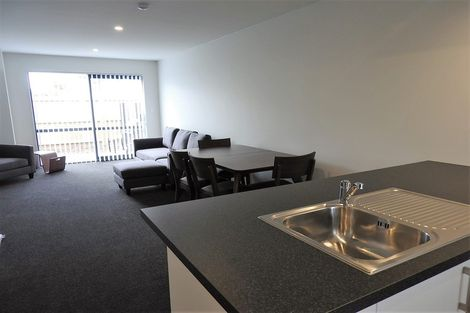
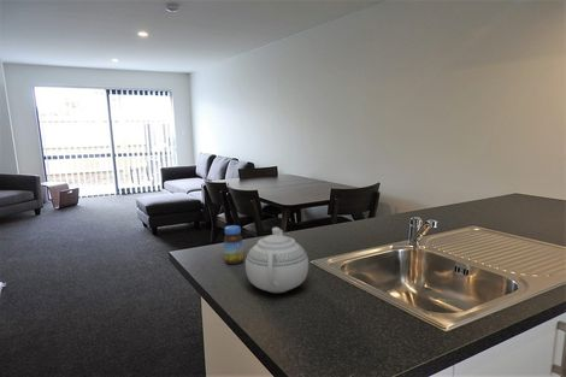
+ jar (232, 243)
+ teapot (276, 258)
